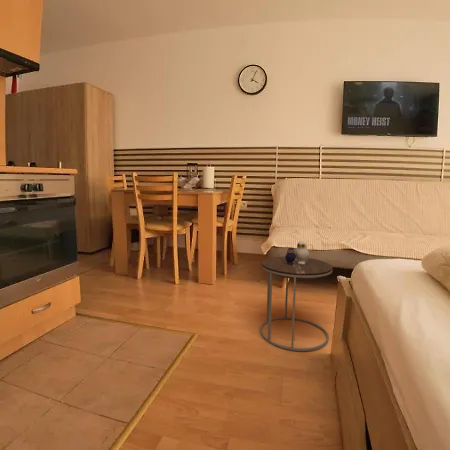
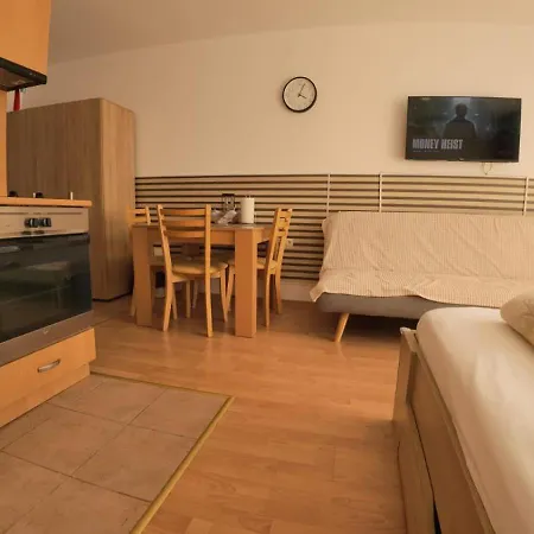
- side table (295, 287)
